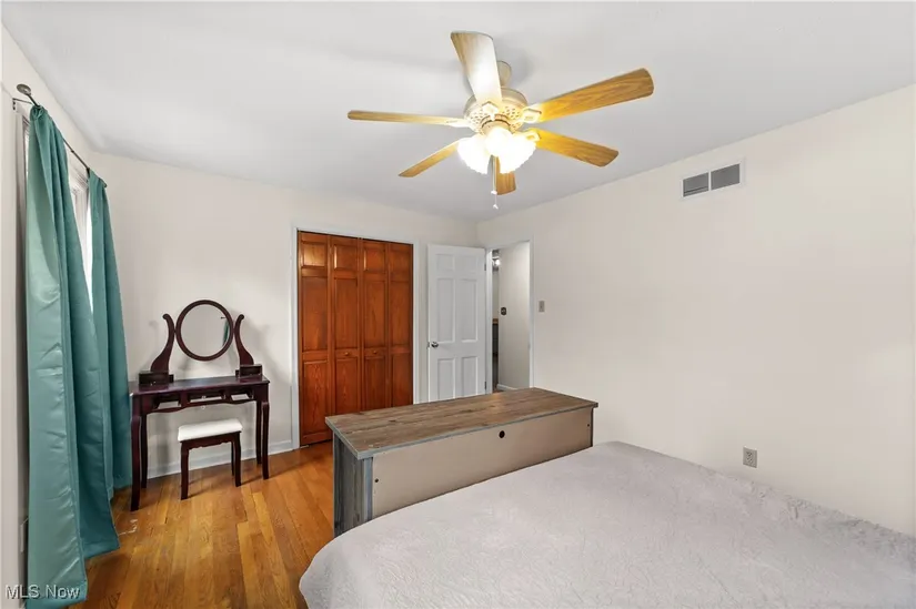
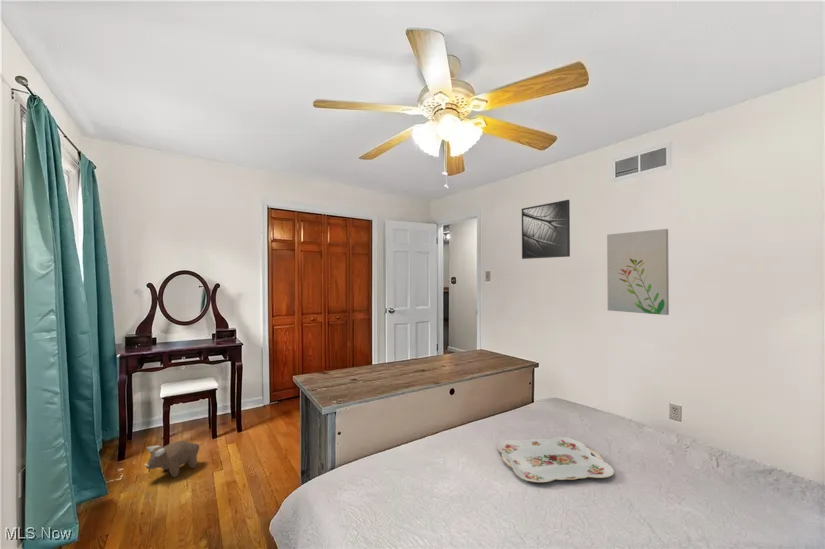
+ wall art (636, 272)
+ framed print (544, 231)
+ serving tray (551, 458)
+ plush toy (173, 456)
